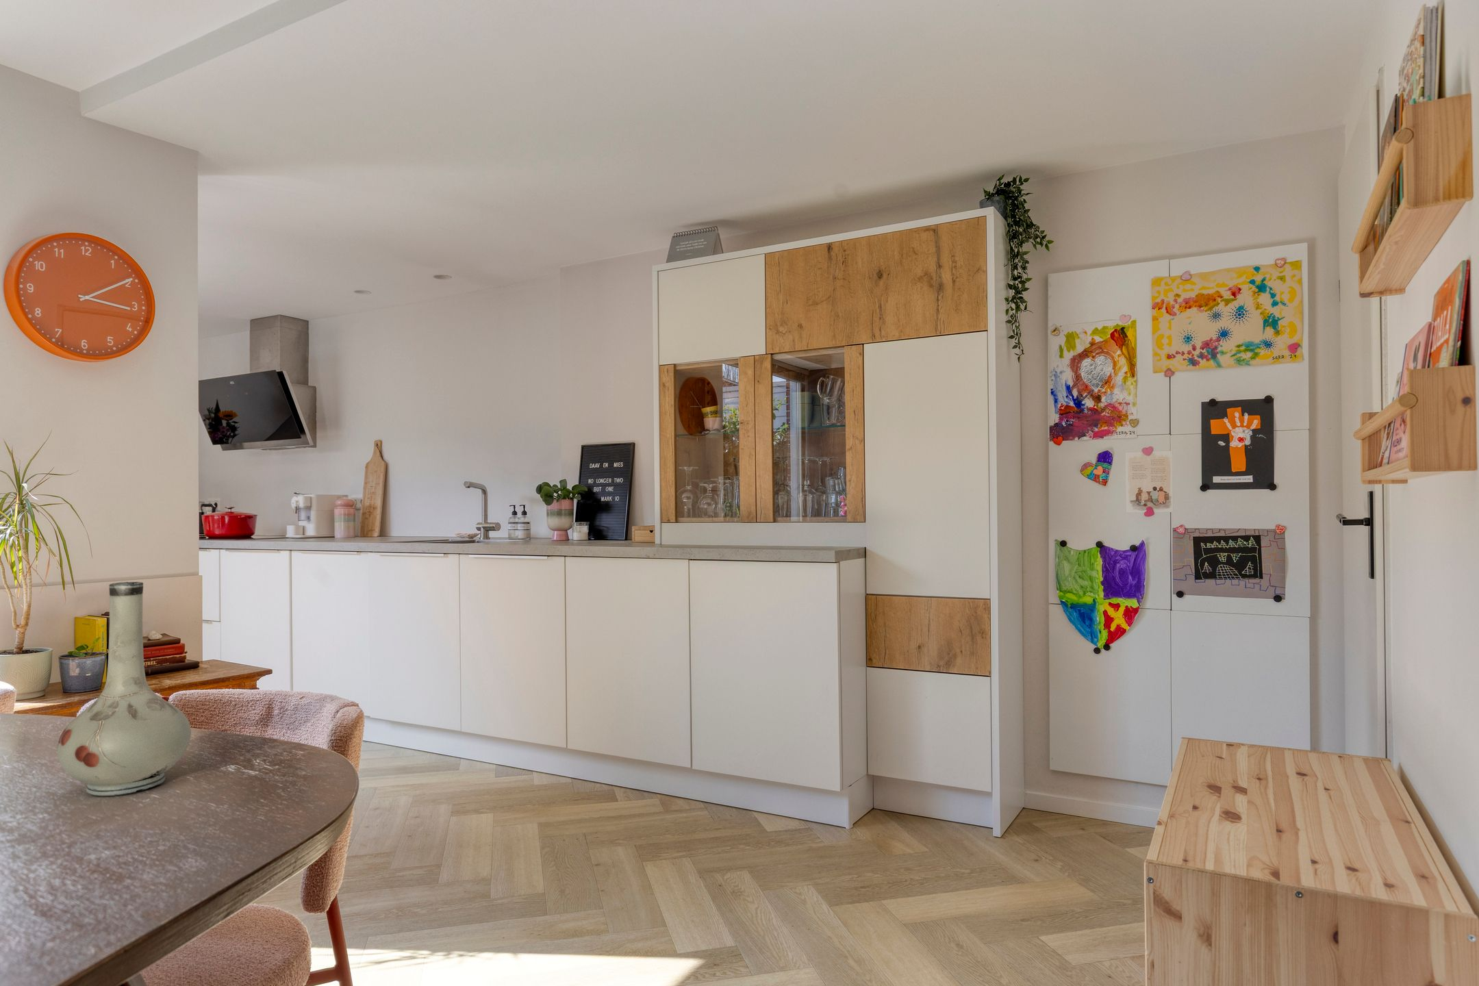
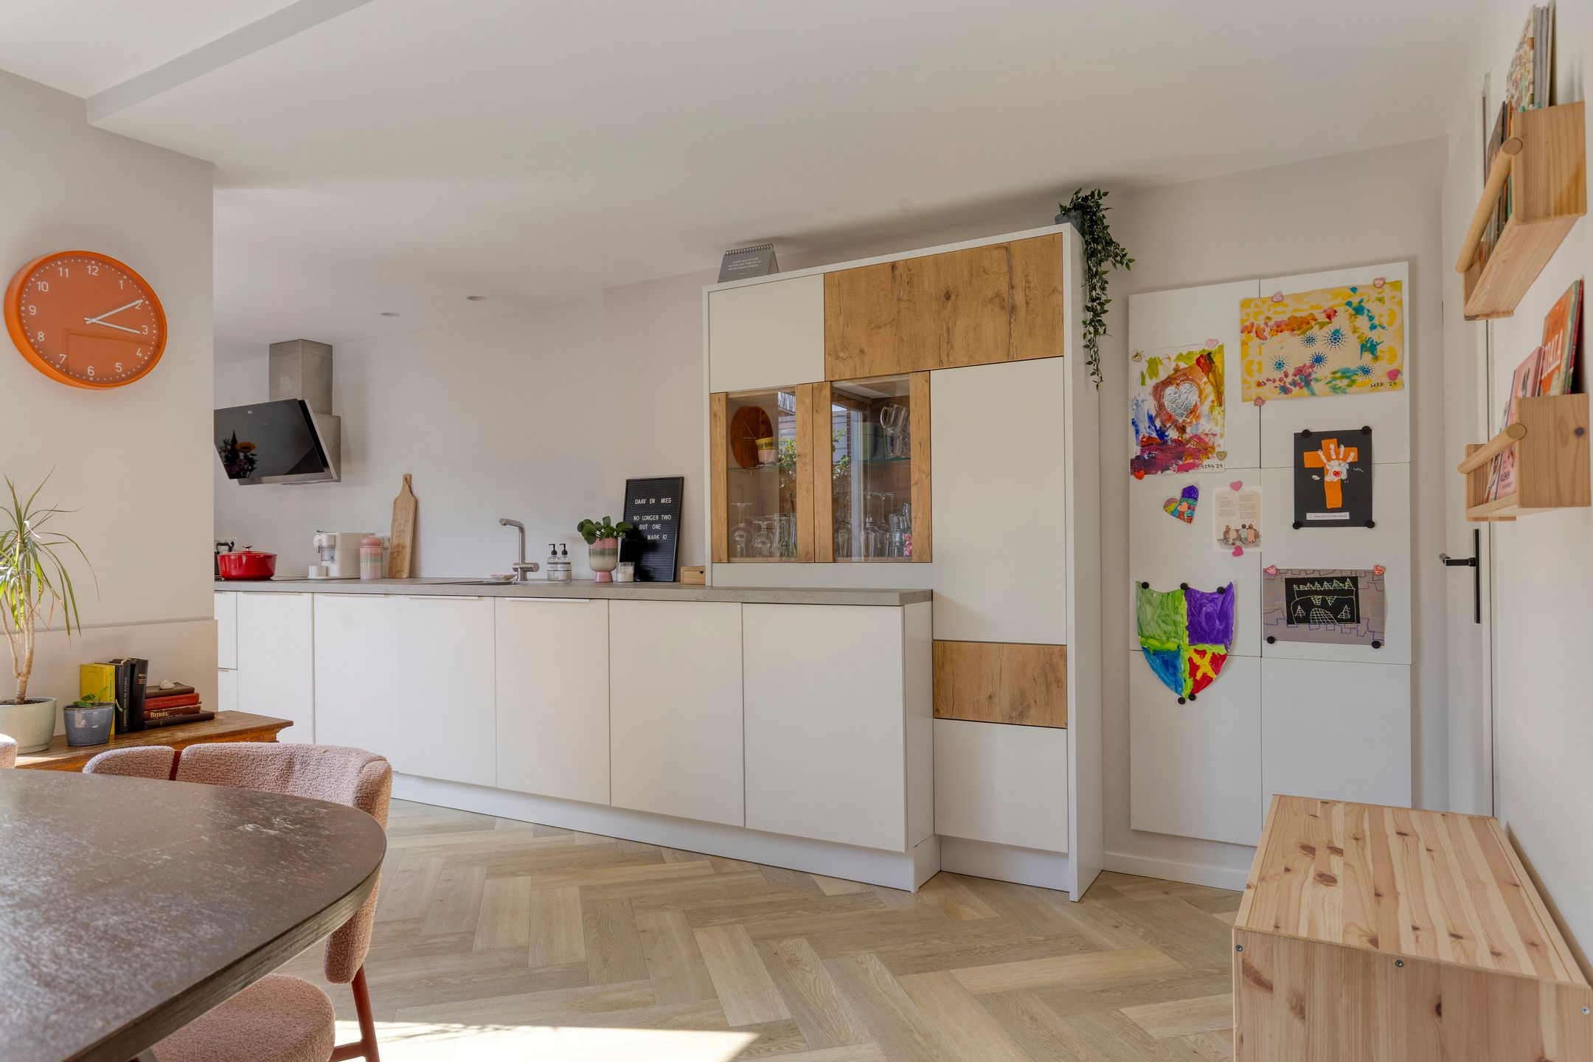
- vase (127, 684)
